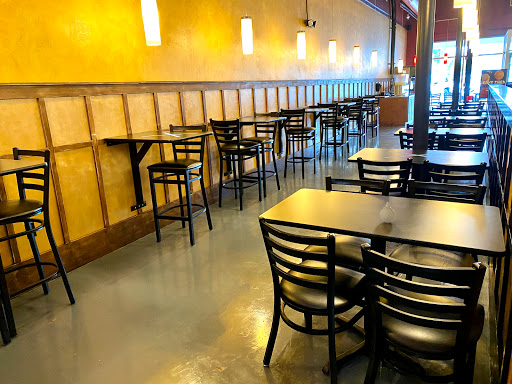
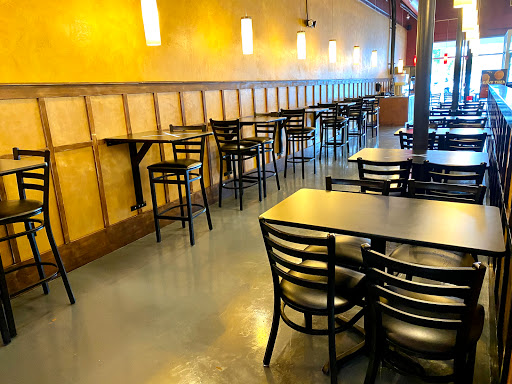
- vase (387, 211)
